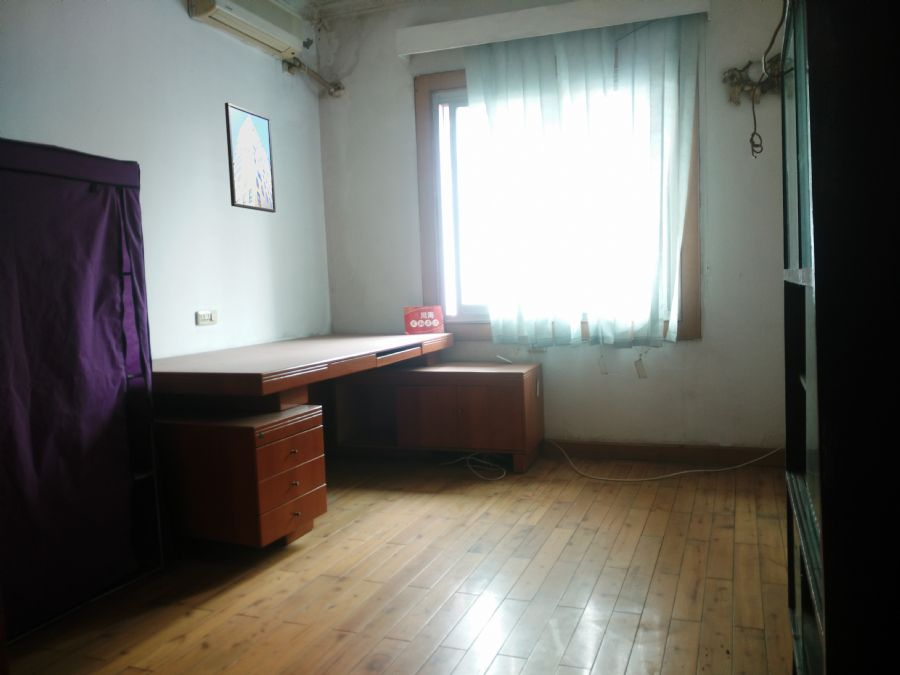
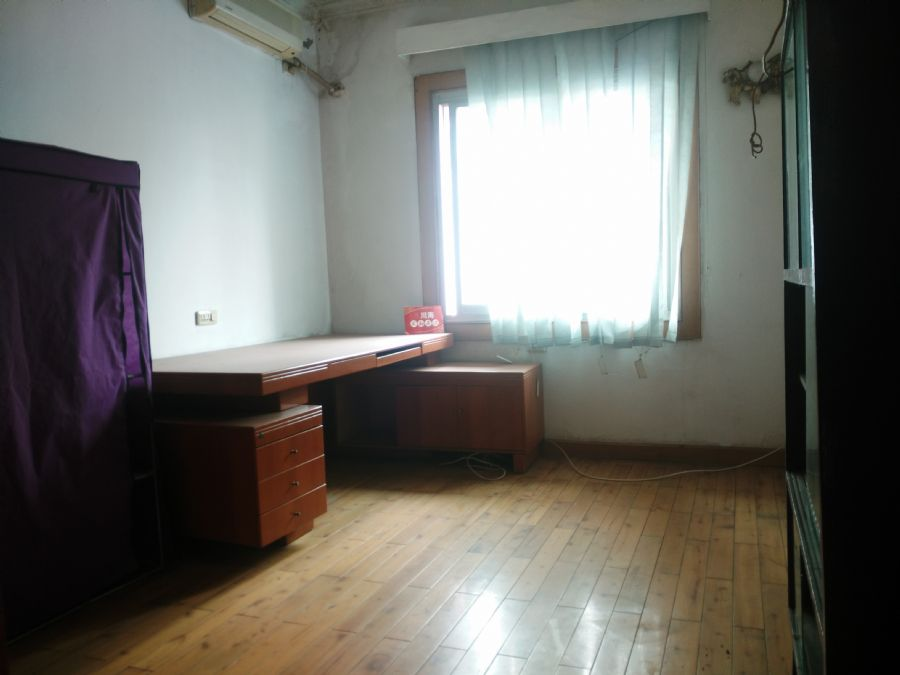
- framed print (251, 160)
